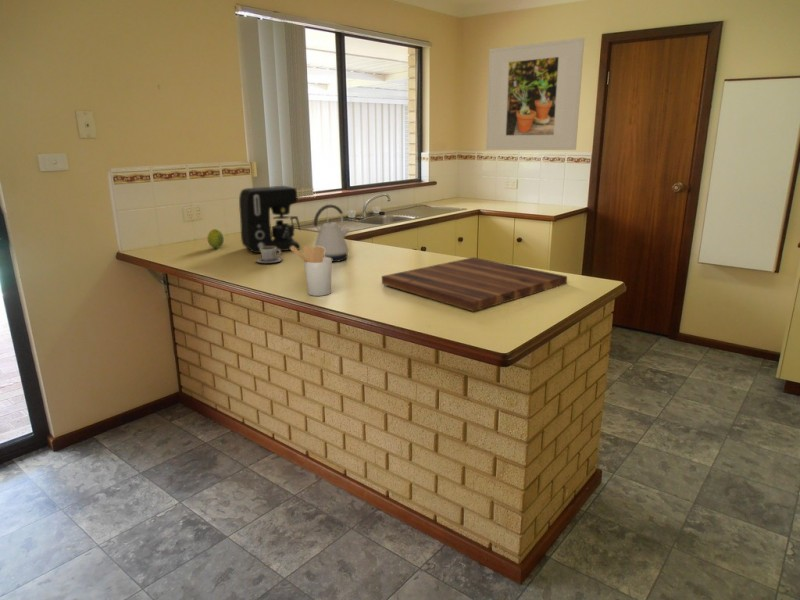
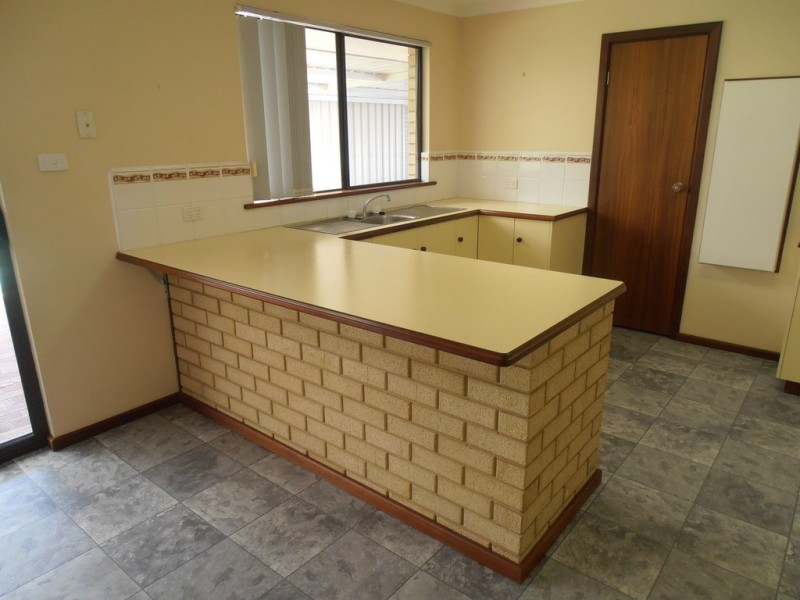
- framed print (531, 98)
- cup (268, 254)
- coffee maker (273, 218)
- cutting board (473, 280)
- utensil holder (311, 269)
- kettle (331, 232)
- fruit (215, 238)
